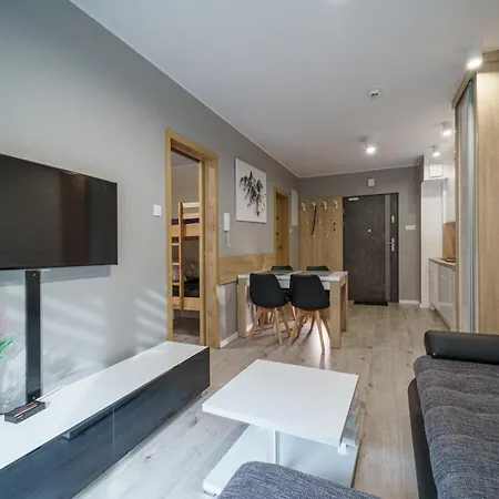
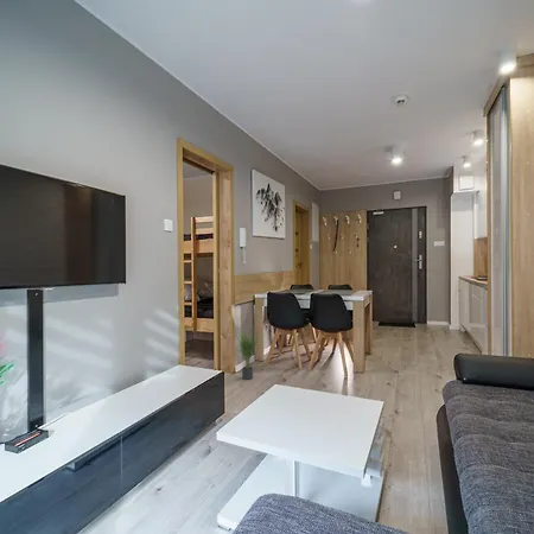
+ potted plant (246, 352)
